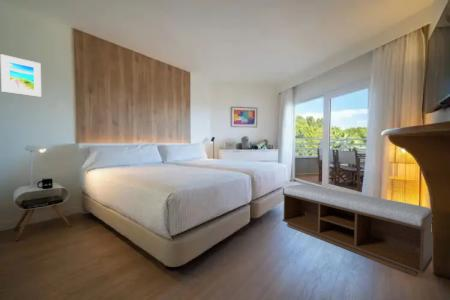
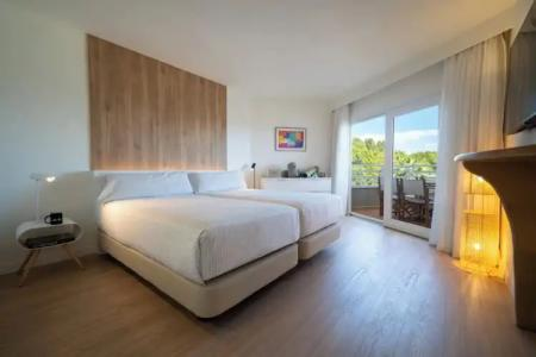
- bench (344, 217)
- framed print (22, 76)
